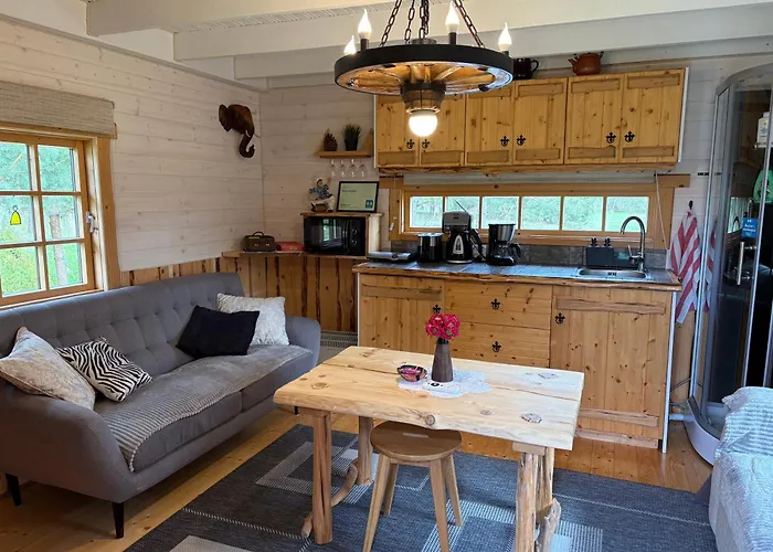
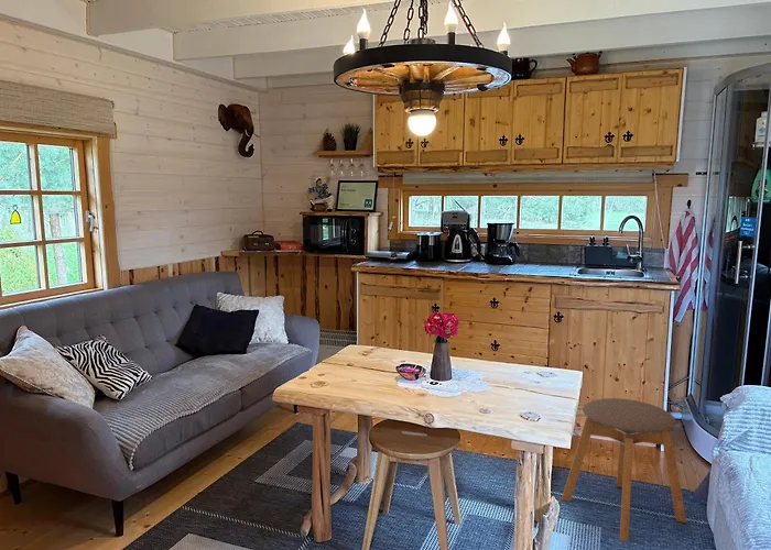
+ stool (625, 460)
